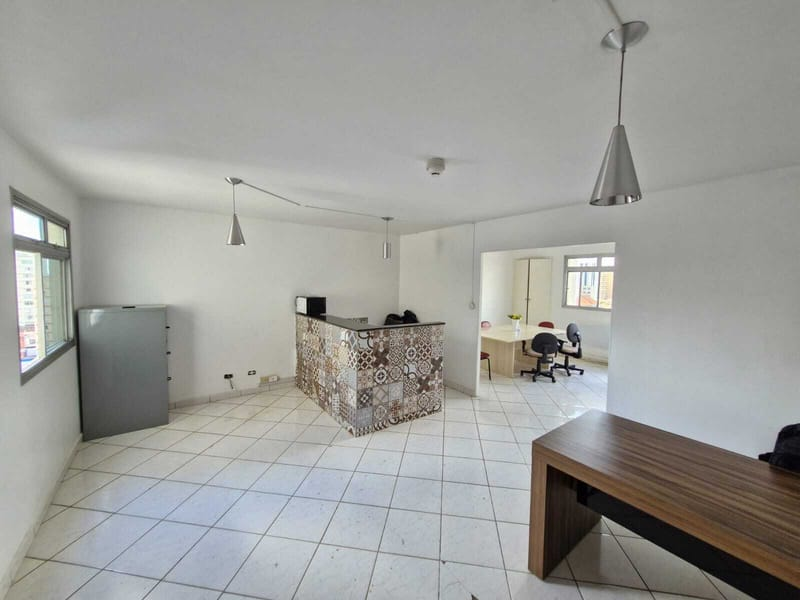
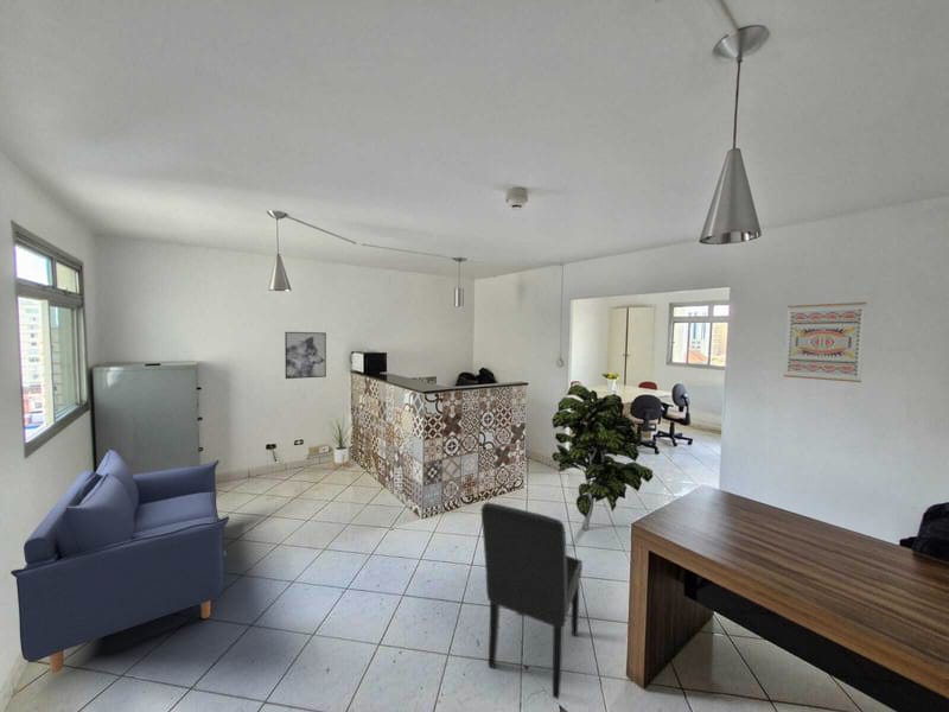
+ sofa (147, 527)
+ indoor plant (597, 458)
+ chair (535, 573)
+ wall art (306, 355)
+ house plant (340, 441)
+ wall art (822, 342)
